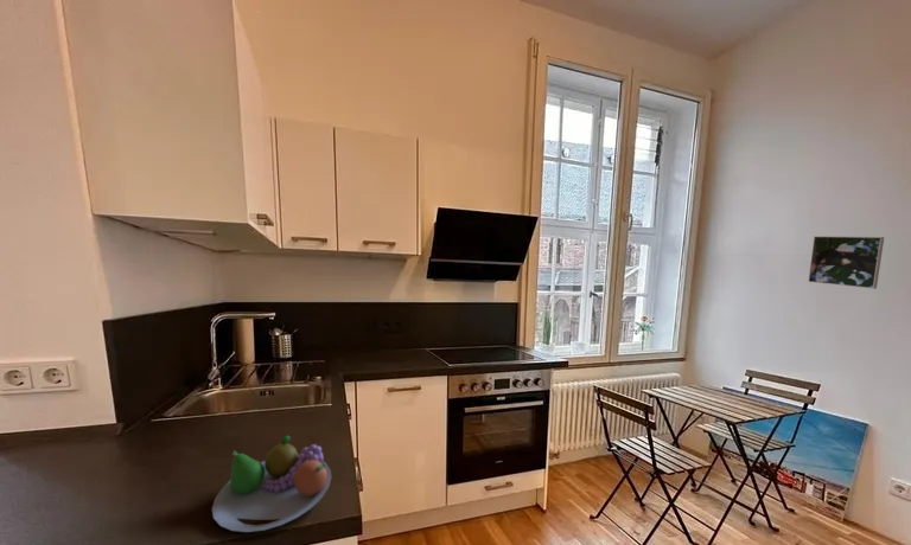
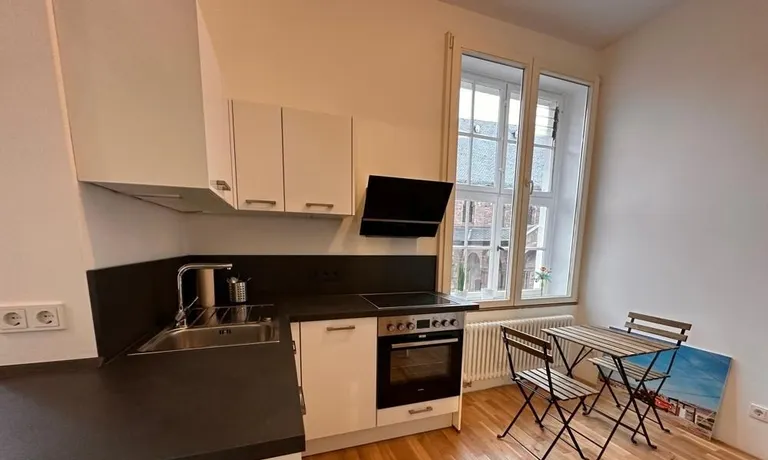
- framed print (843, 261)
- fruit bowl (273, 475)
